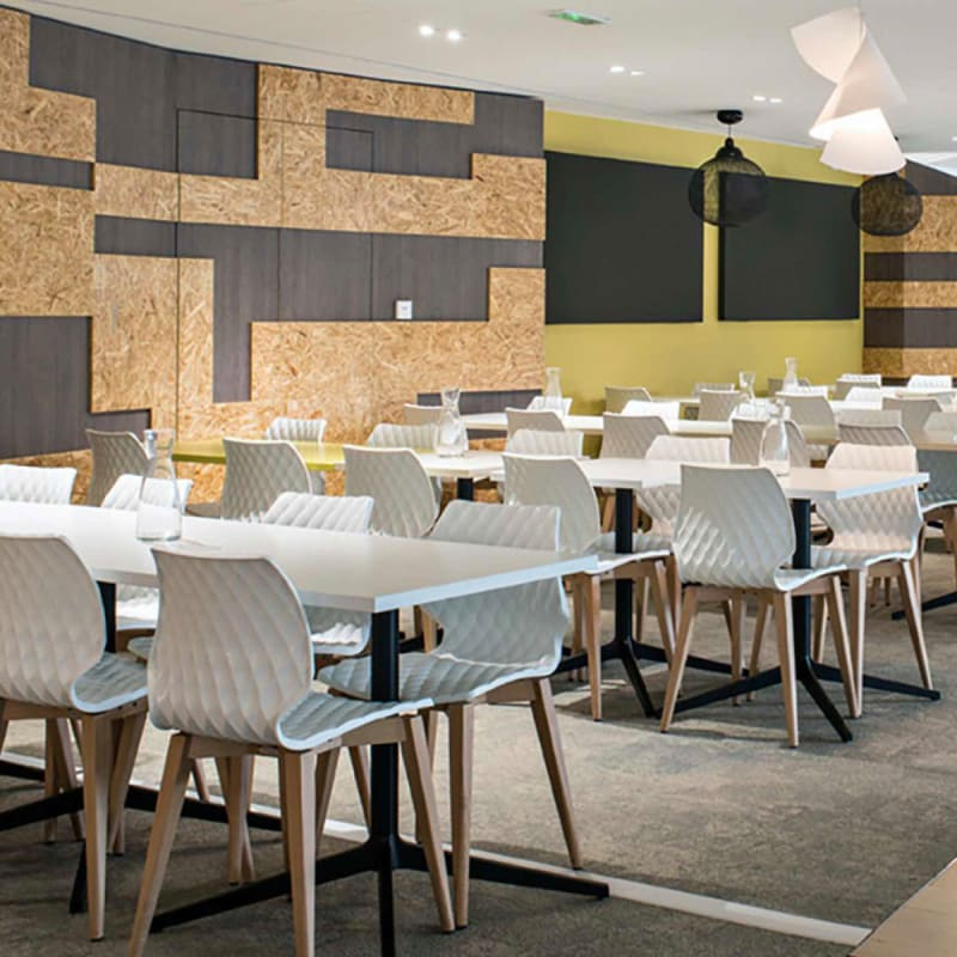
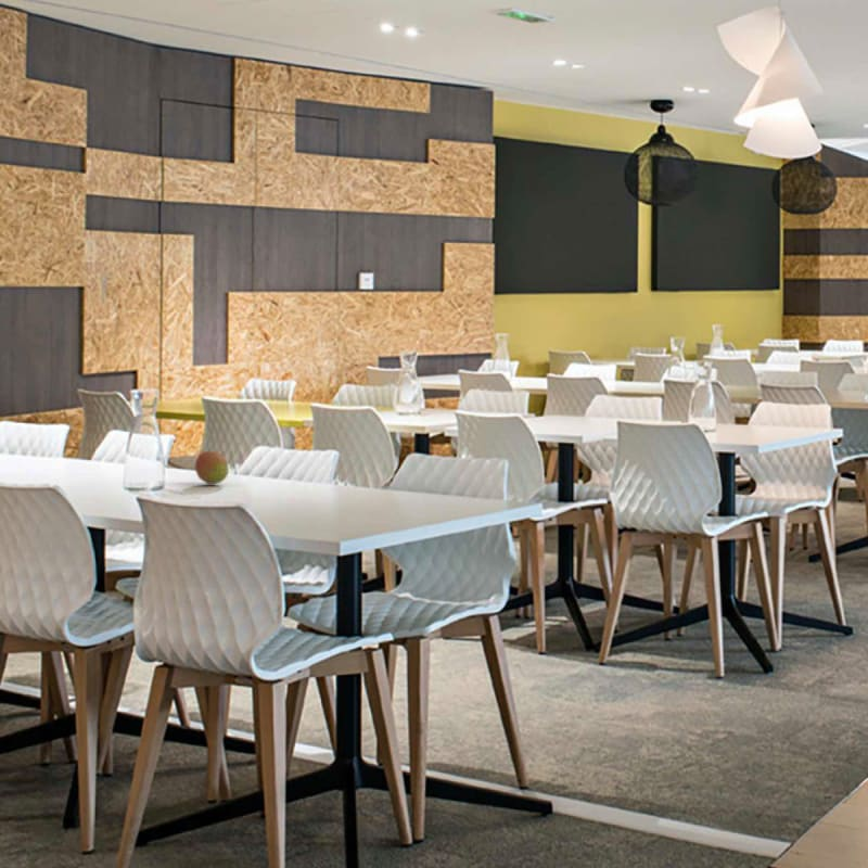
+ fruit (212, 468)
